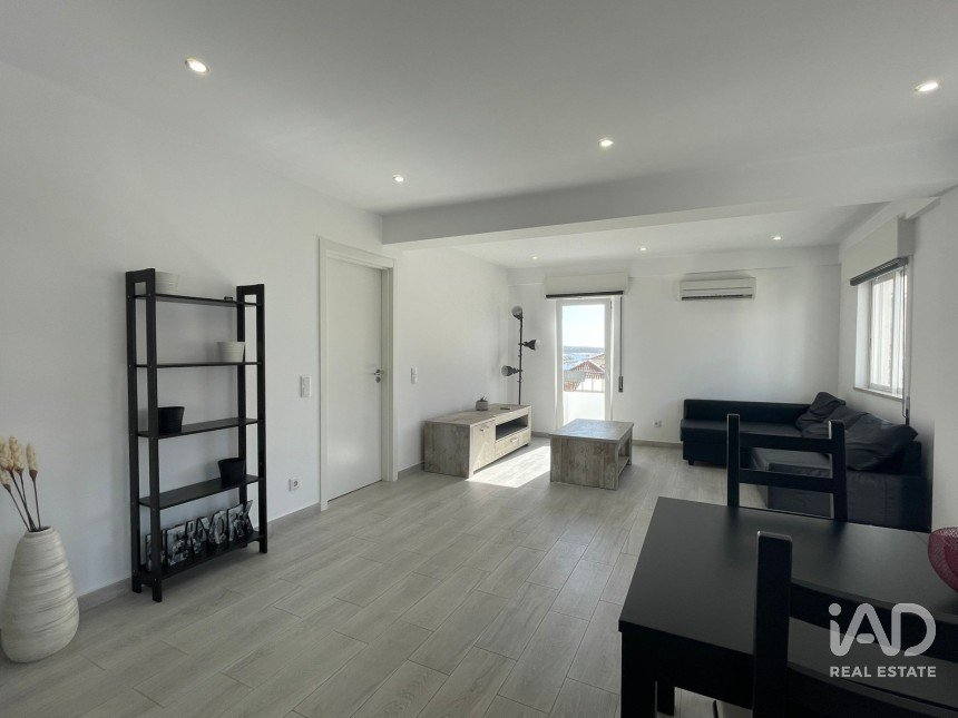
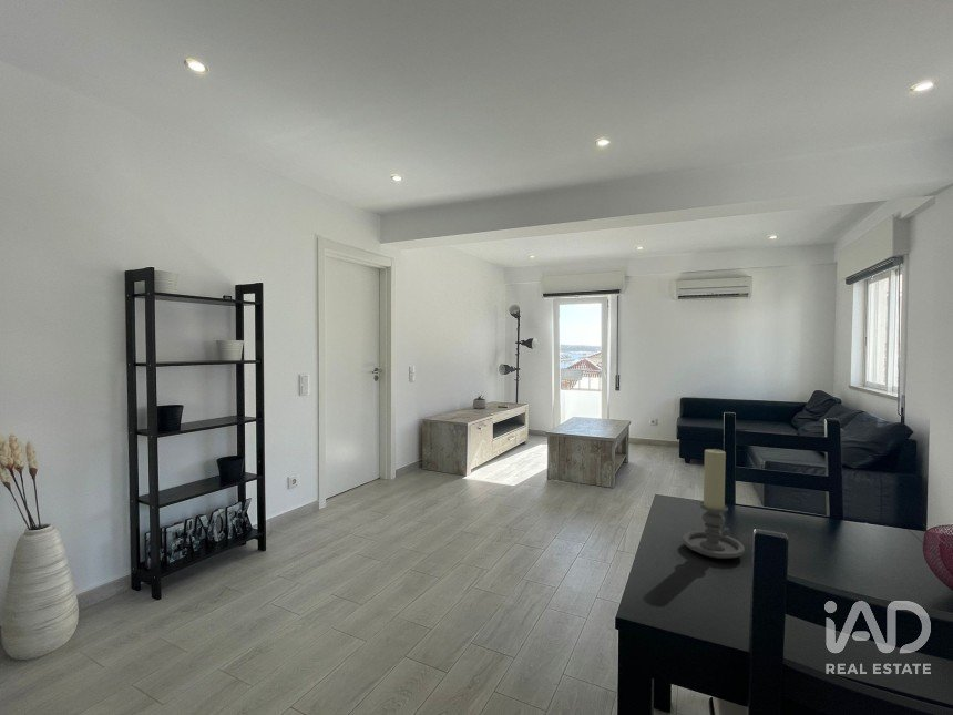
+ candle holder (716, 499)
